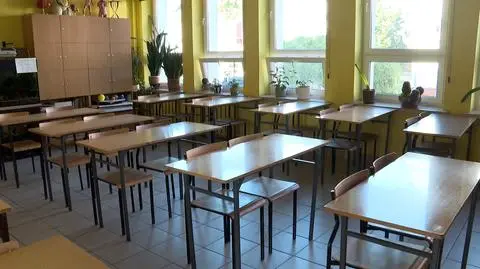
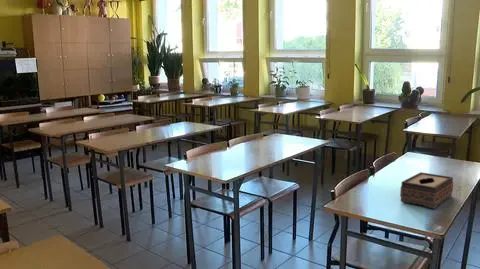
+ tissue box (427, 189)
